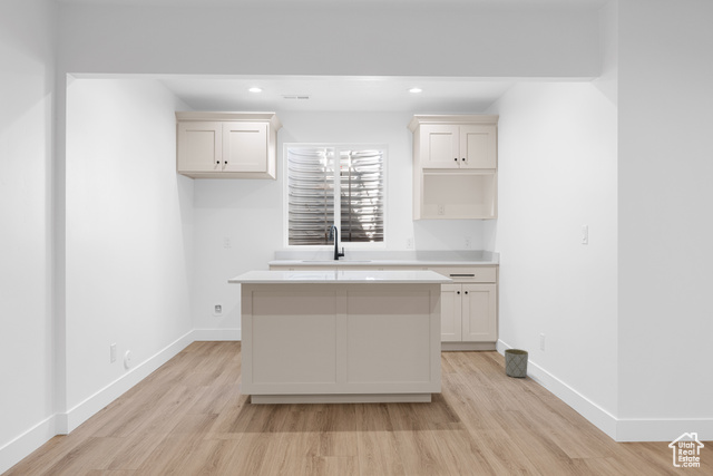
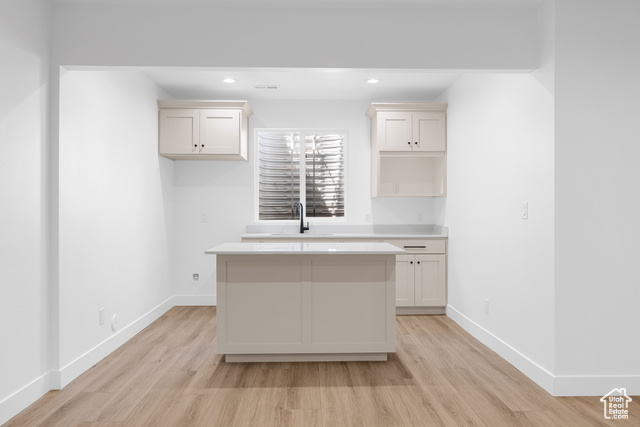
- planter (516, 362)
